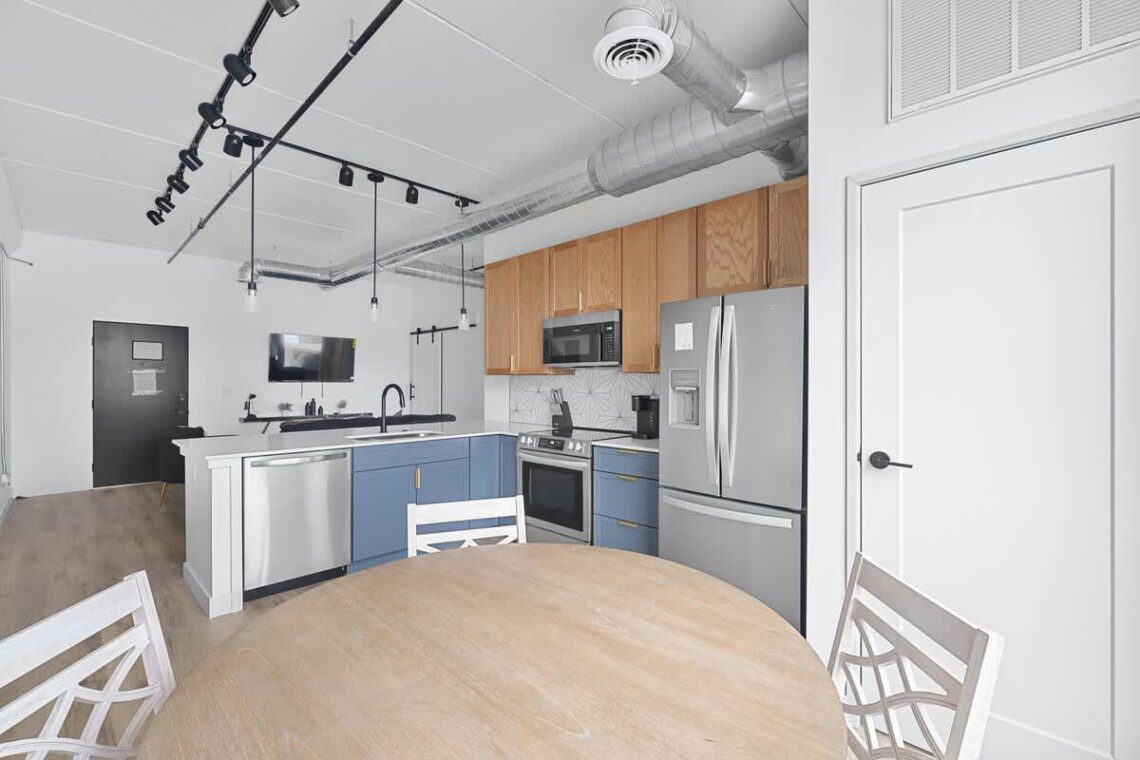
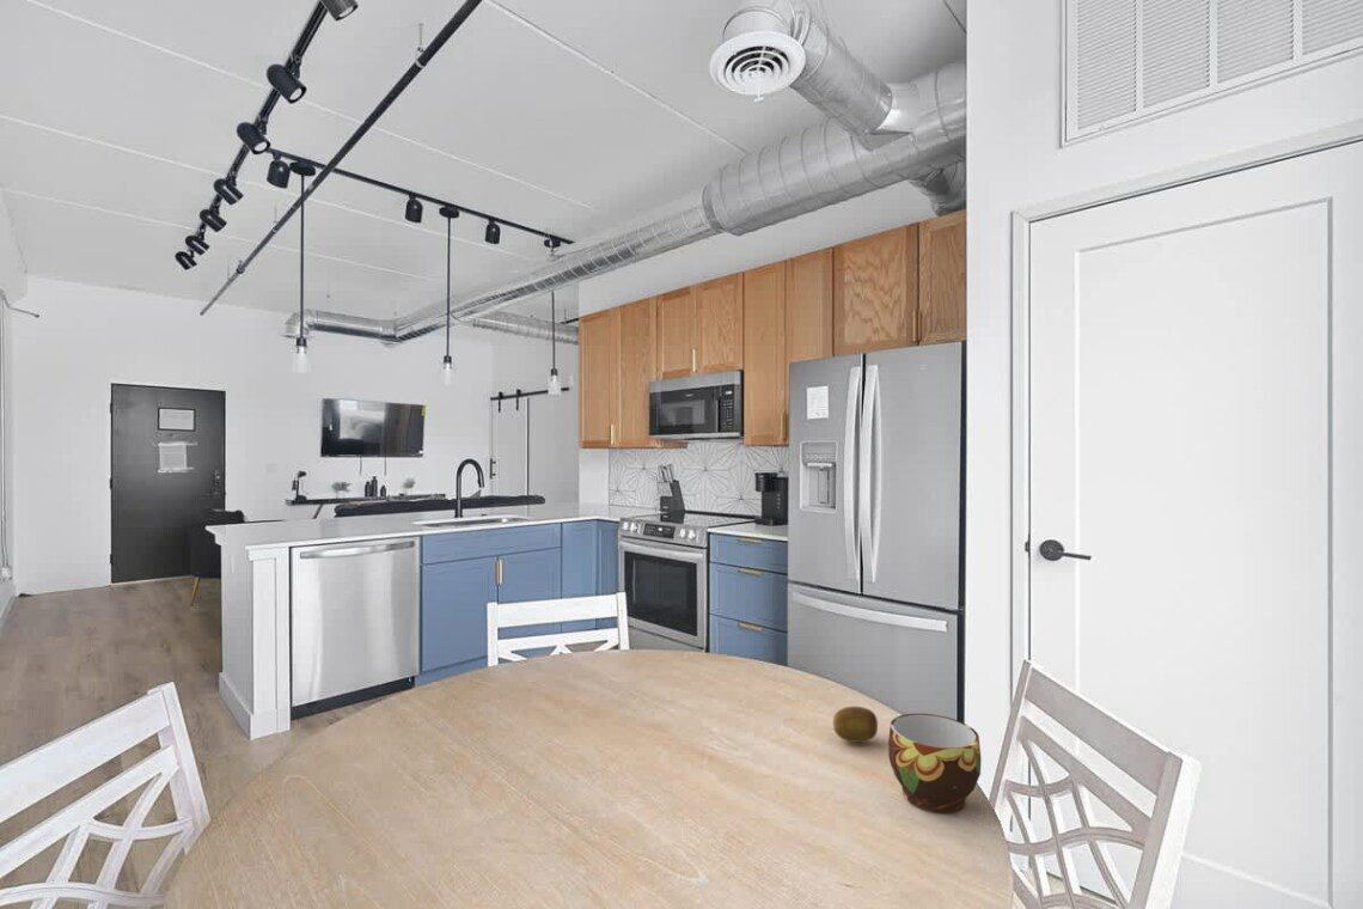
+ fruit (855, 724)
+ cup (931, 761)
